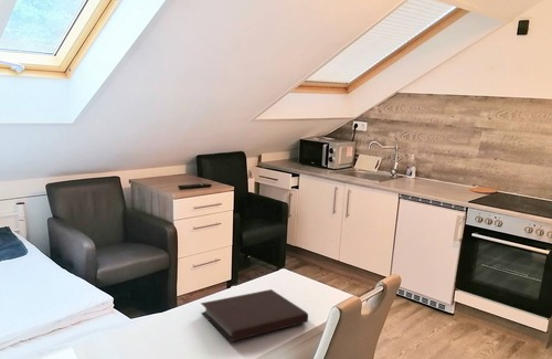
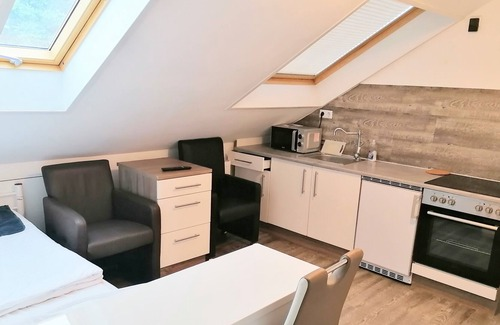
- notebook (253, 313)
